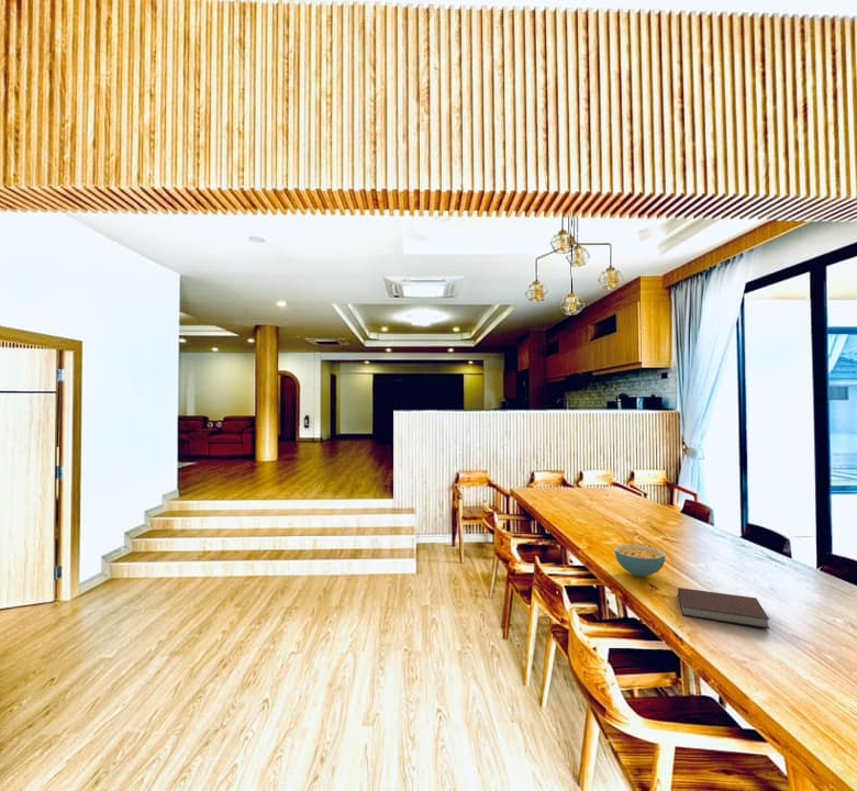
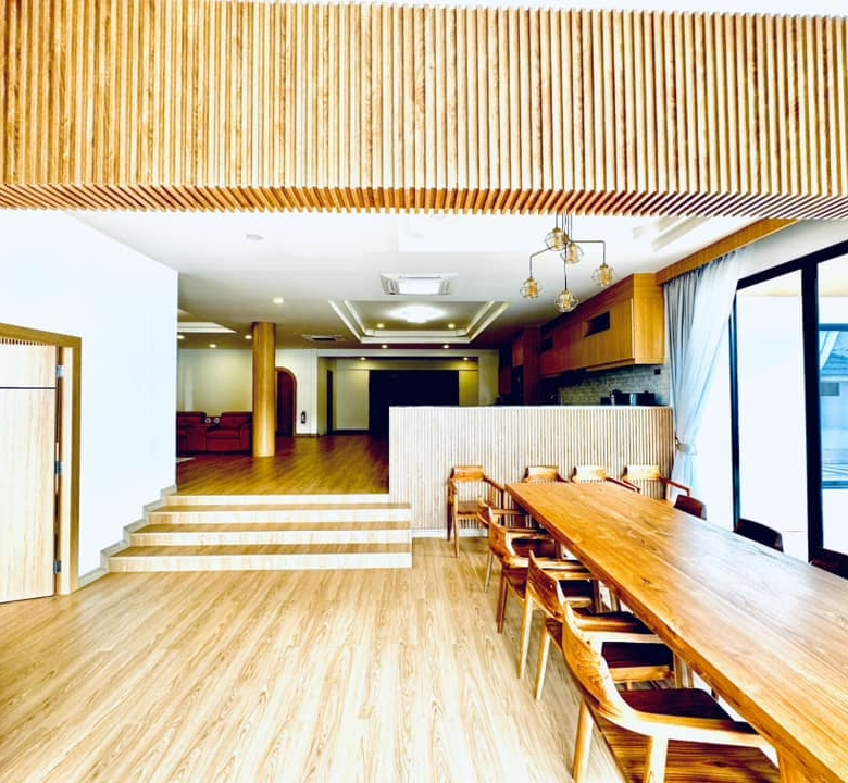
- notebook (720, 606)
- cereal bowl (639, 562)
